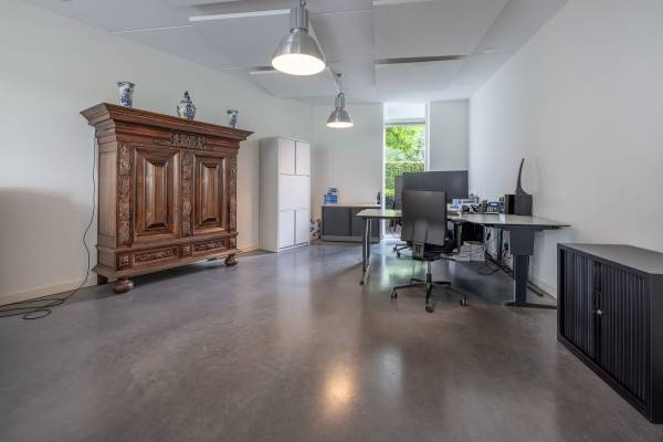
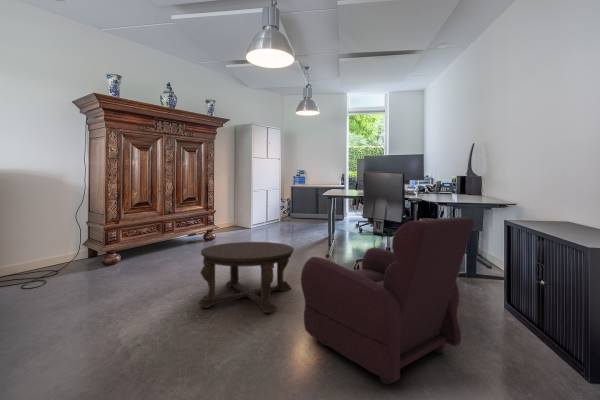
+ coffee table (248, 265)
+ armchair (383, 281)
